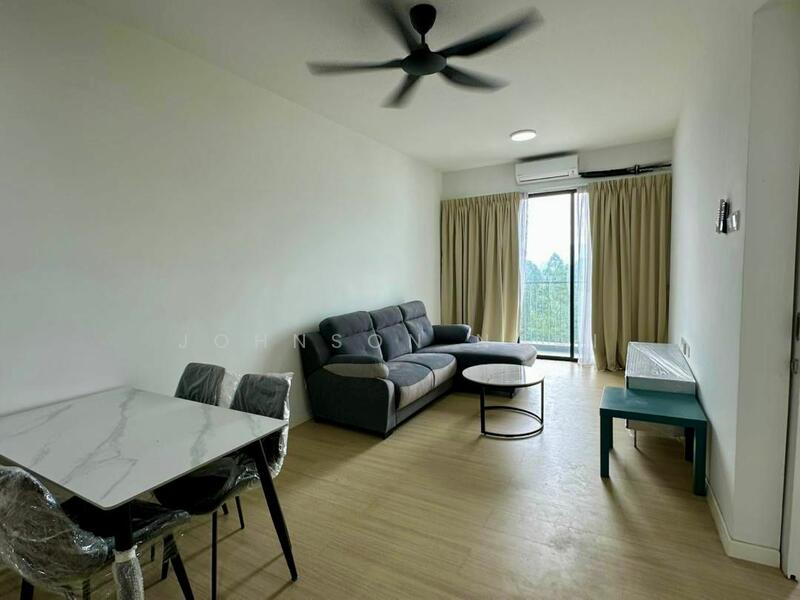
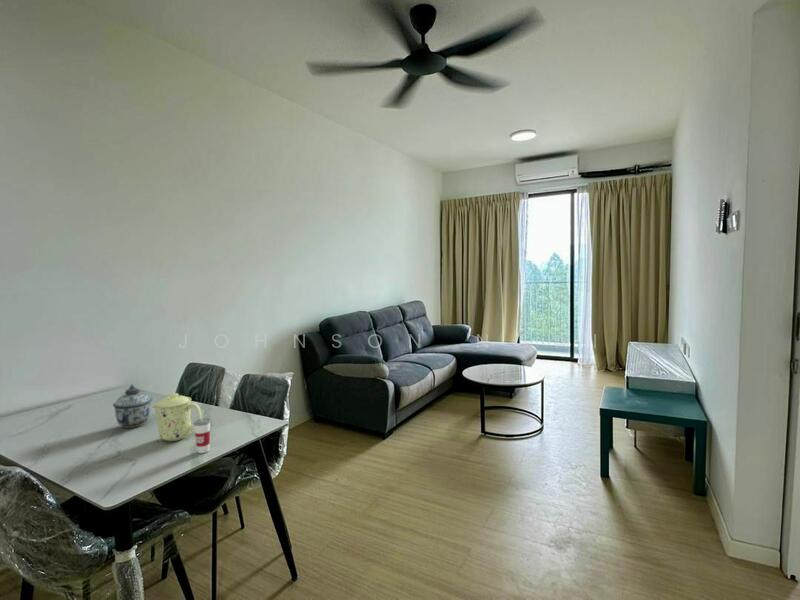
+ lidded jar (133, 404)
+ mug (177, 415)
+ cup (202, 430)
